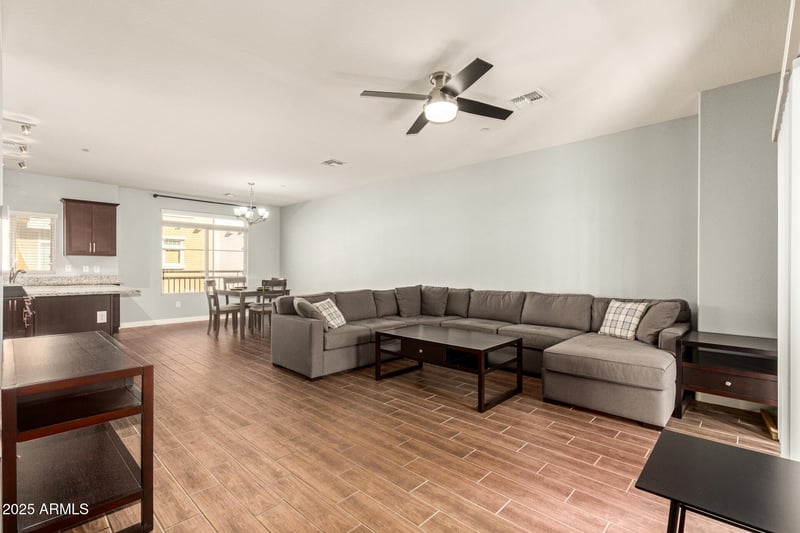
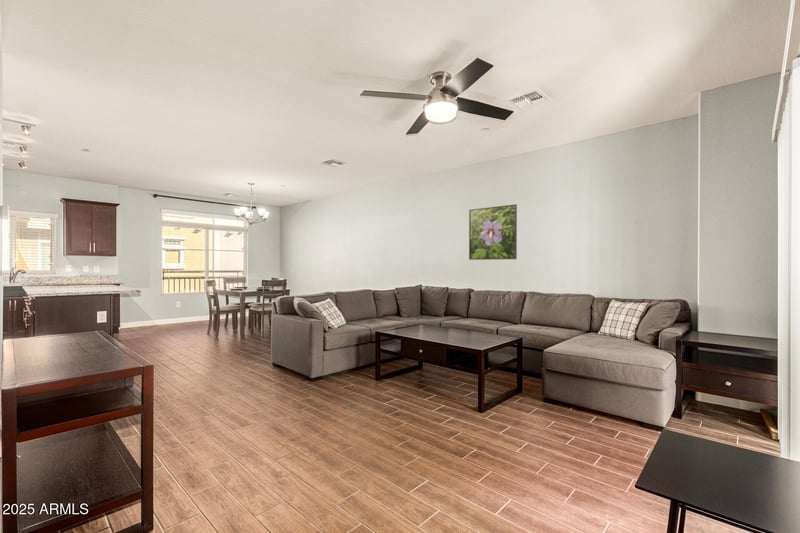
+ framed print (491, 233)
